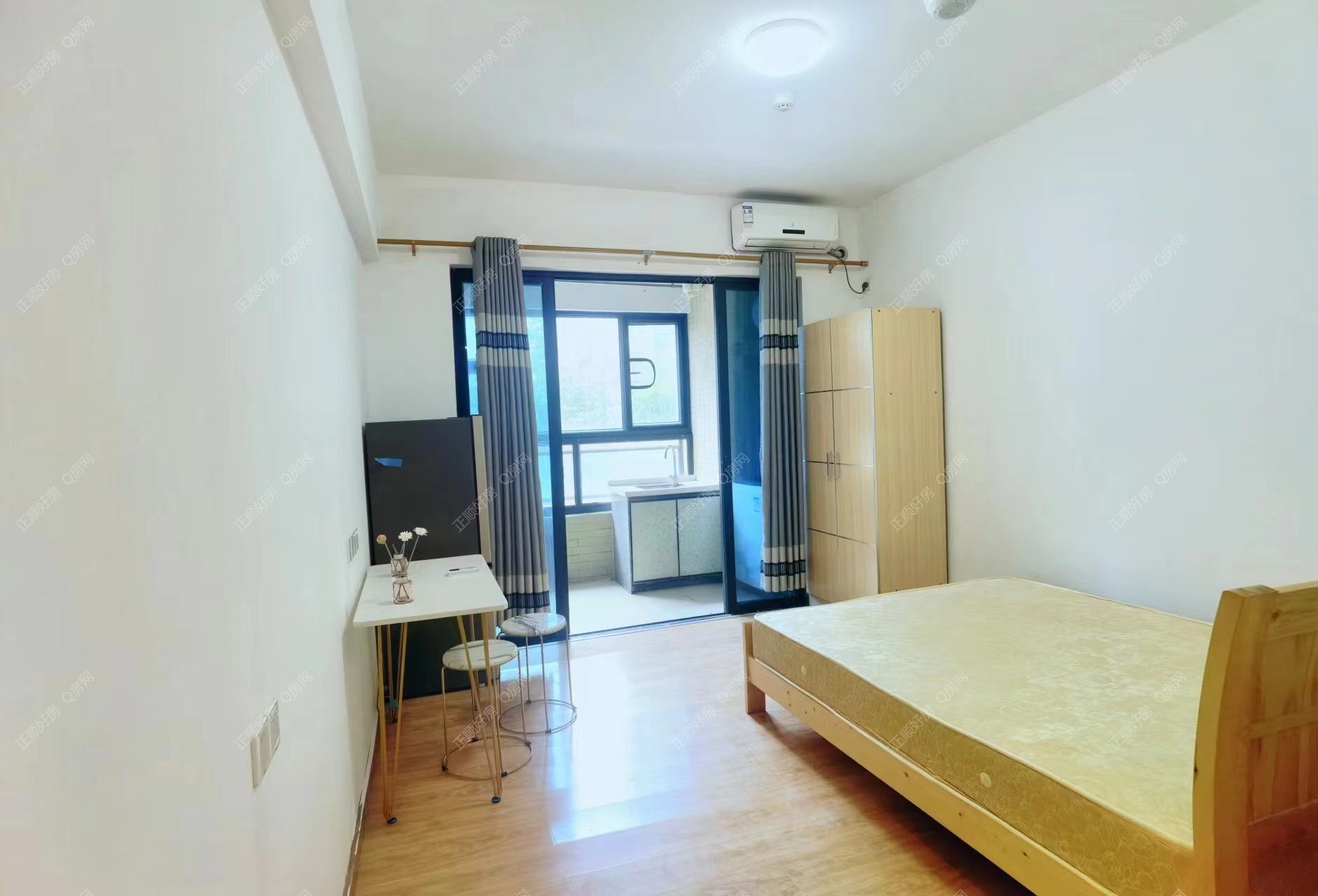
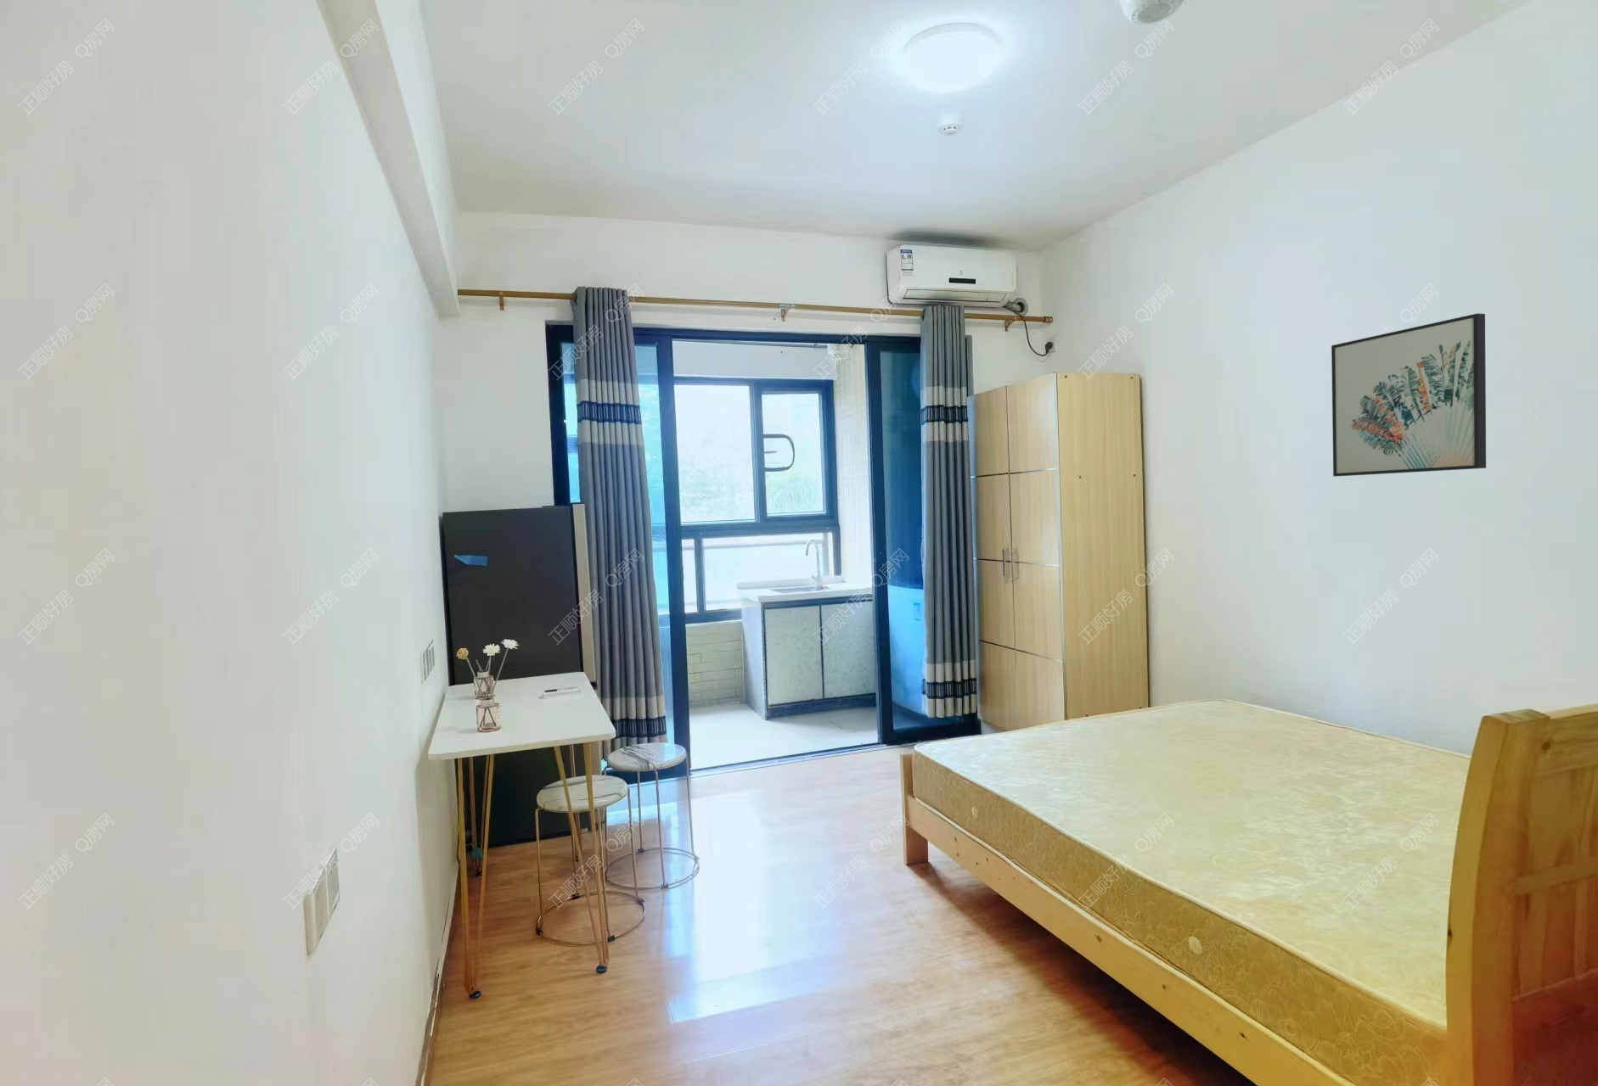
+ wall art (1403, 401)
